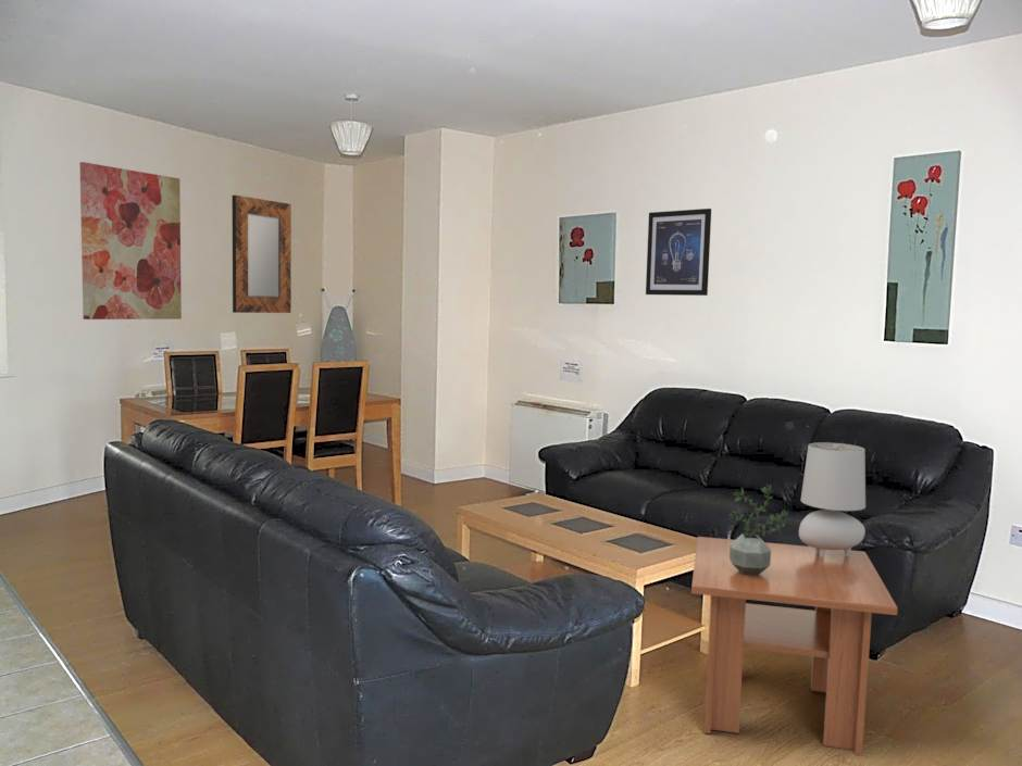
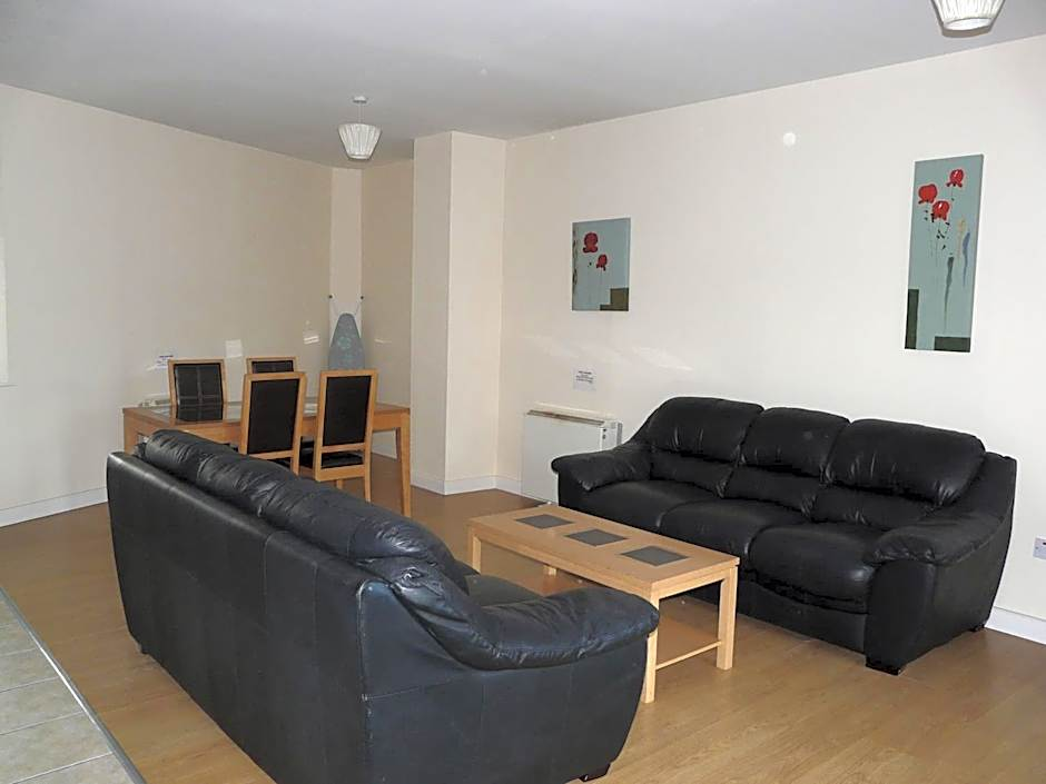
- wall art (677, 252)
- table lamp (834, 500)
- coffee table (781, 639)
- home mirror (262, 256)
- potted plant (758, 528)
- wall art (134, 246)
